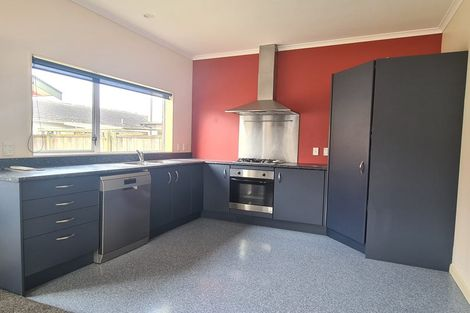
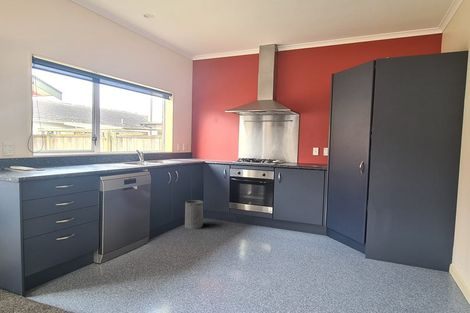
+ trash can (194, 214)
